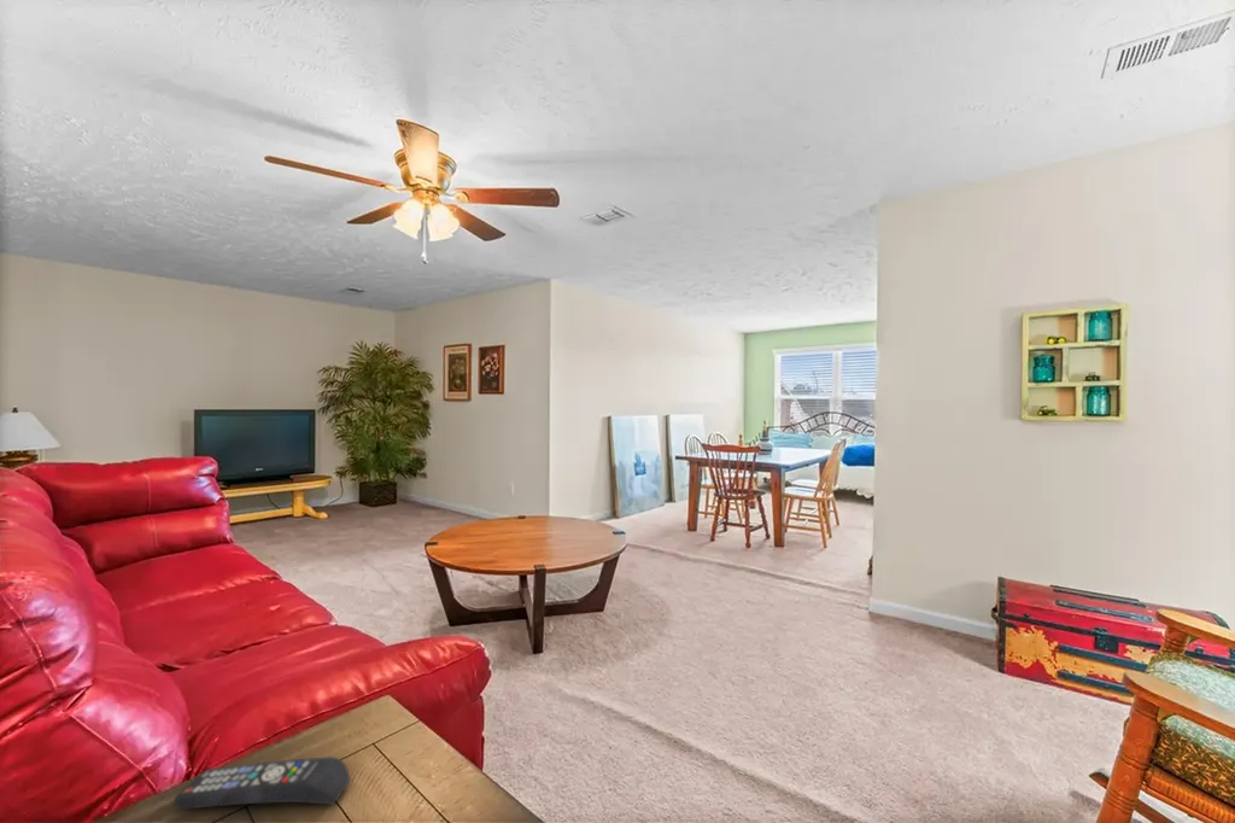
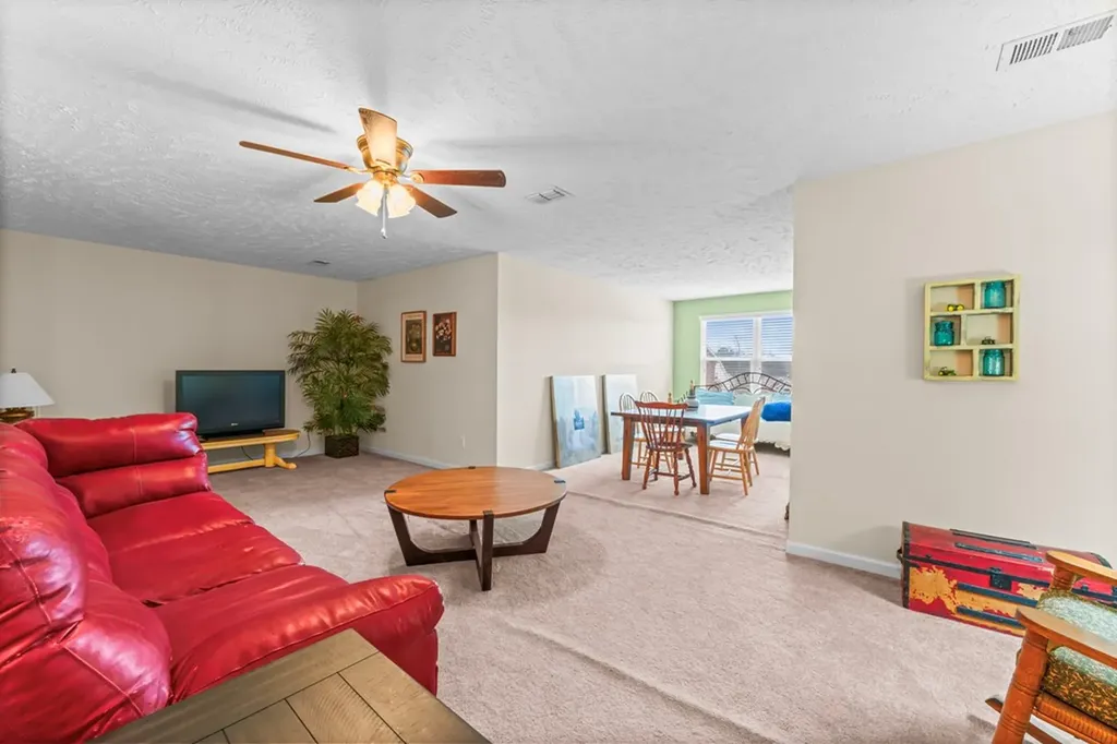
- remote control (265, 783)
